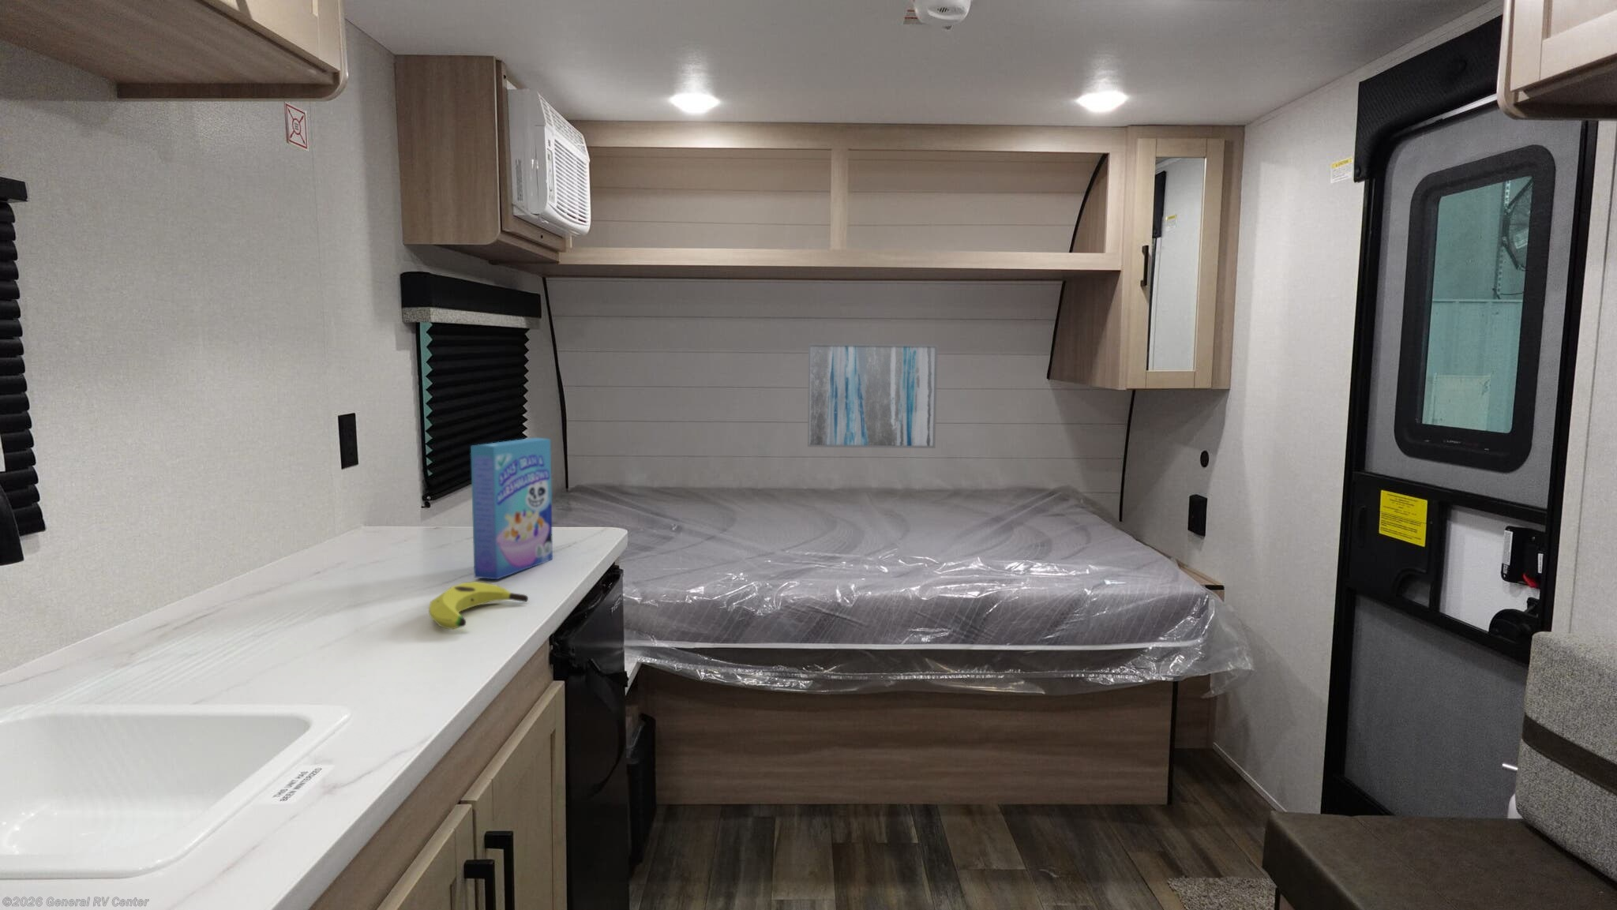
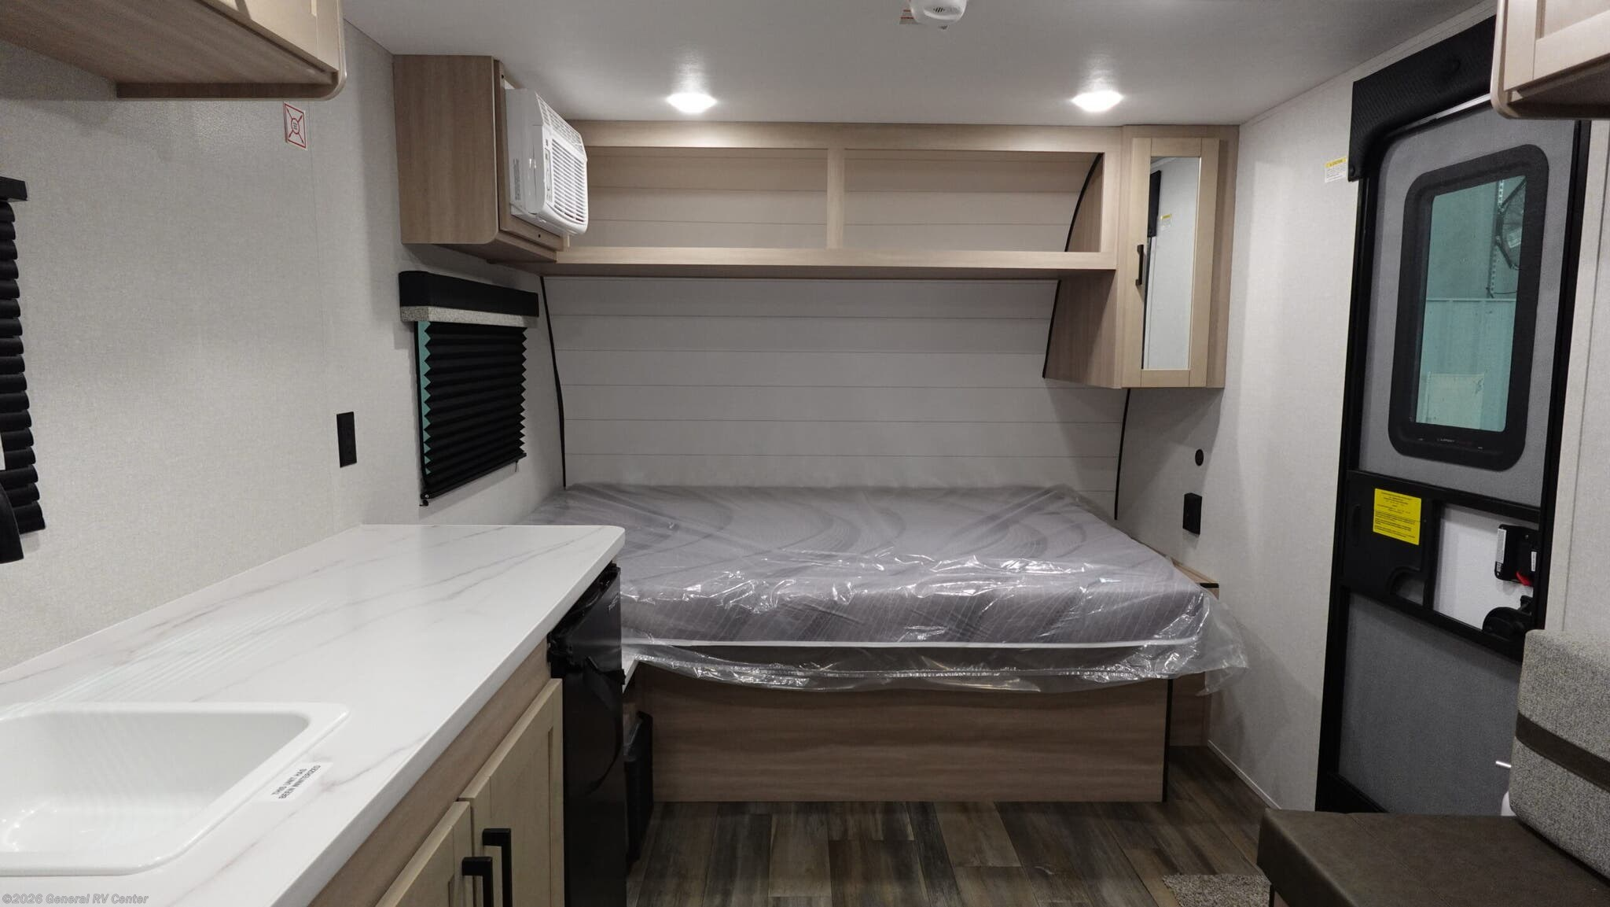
- cereal box (513, 505)
- wall art (872, 395)
- banana (479, 603)
